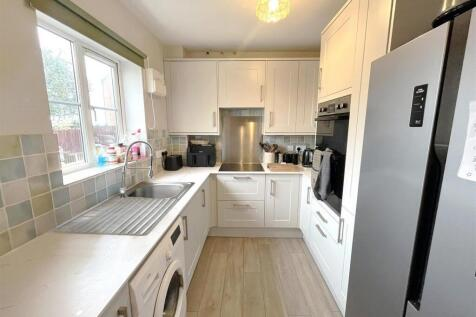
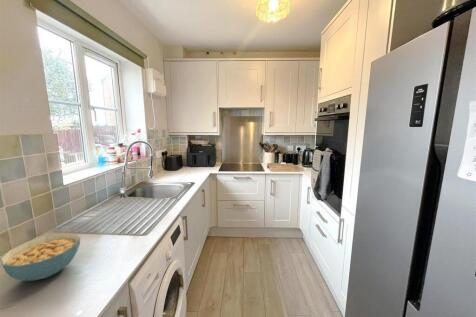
+ cereal bowl (45, 260)
